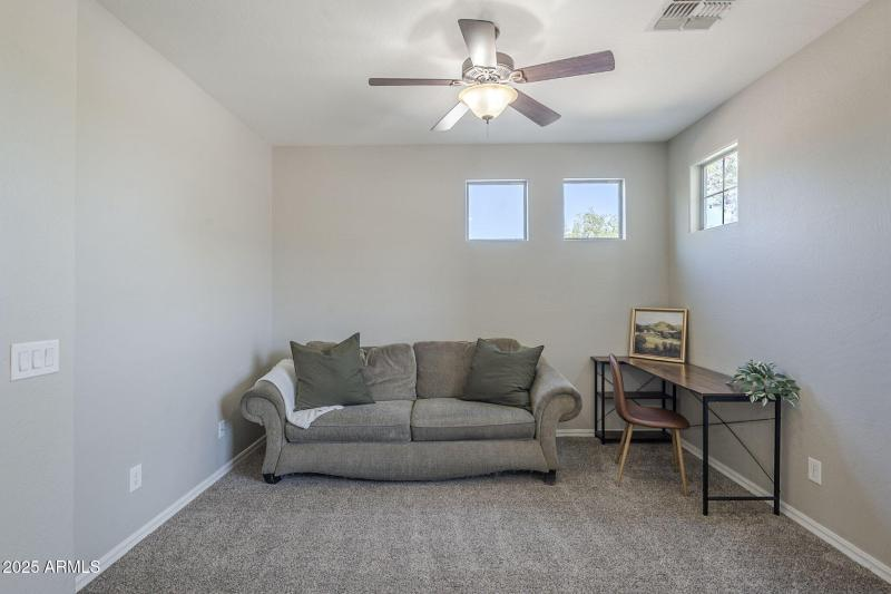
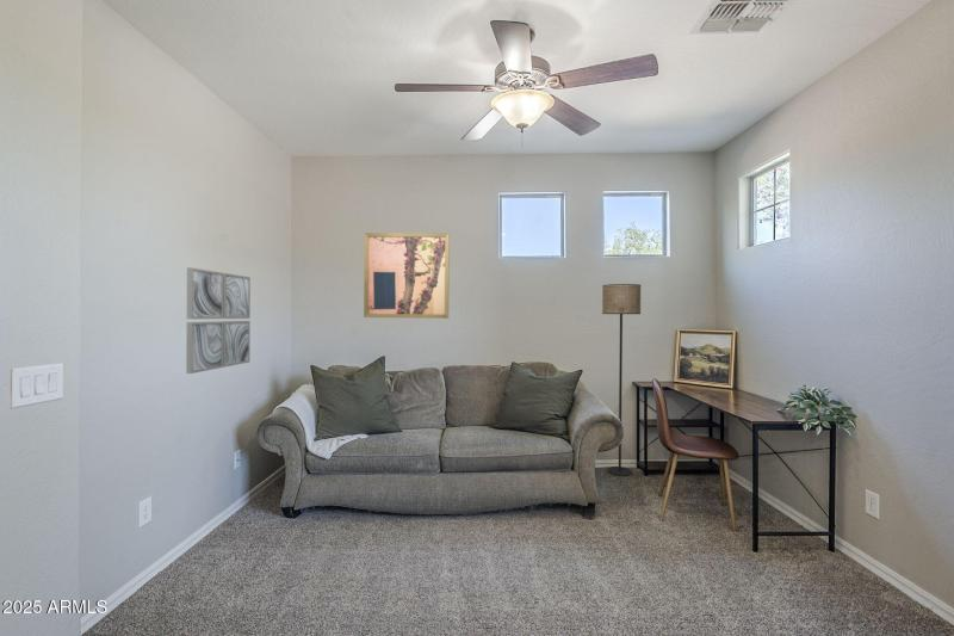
+ wall art (222, 321)
+ floor lamp (620, 378)
+ wall art (407, 276)
